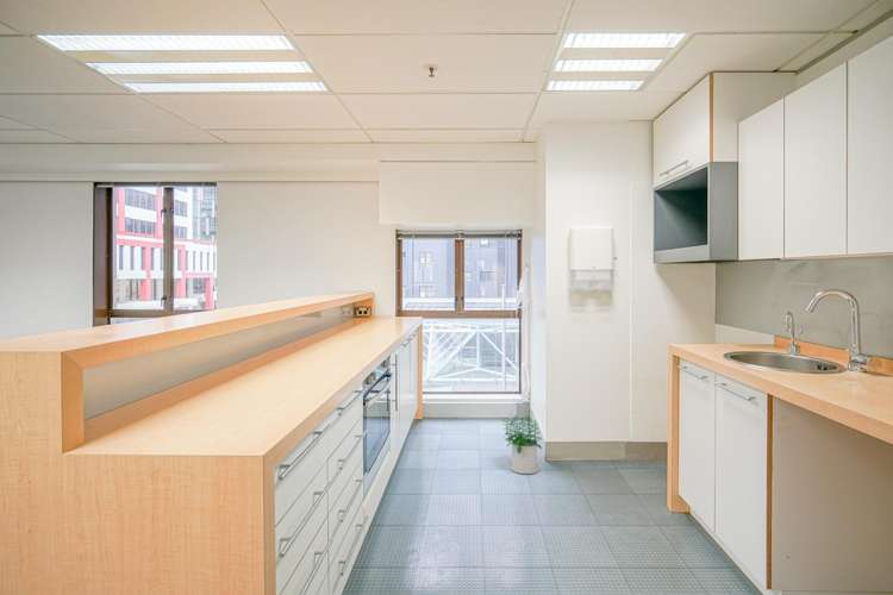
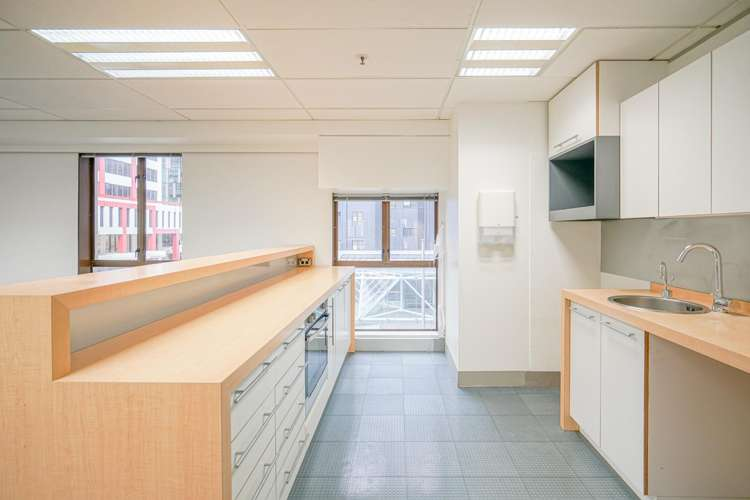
- potted plant (520, 441)
